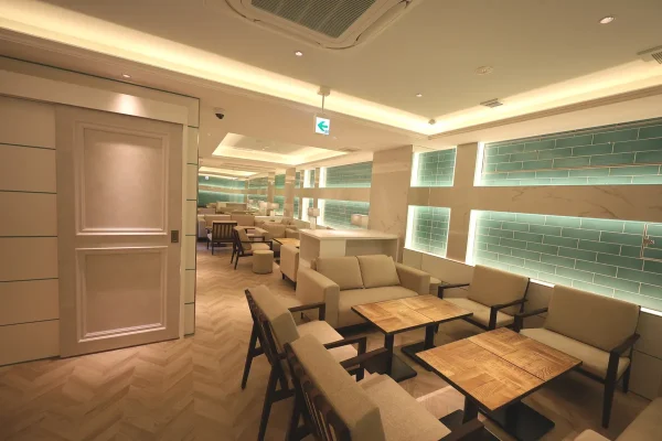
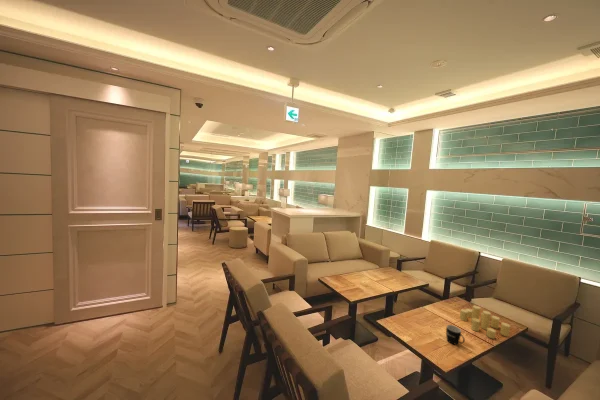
+ mug (455, 336)
+ candle (481, 317)
